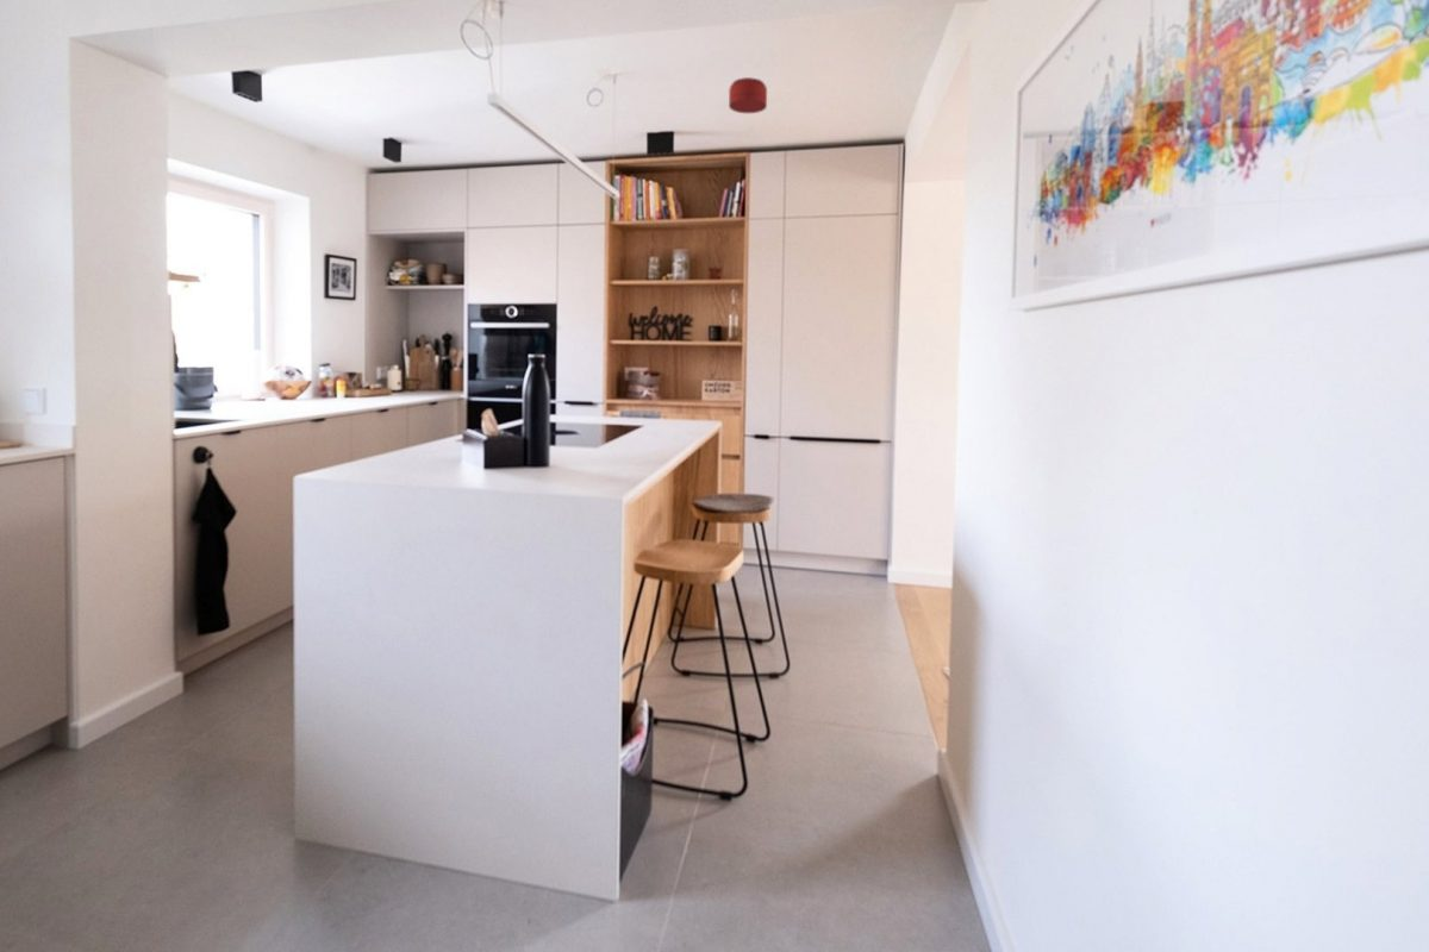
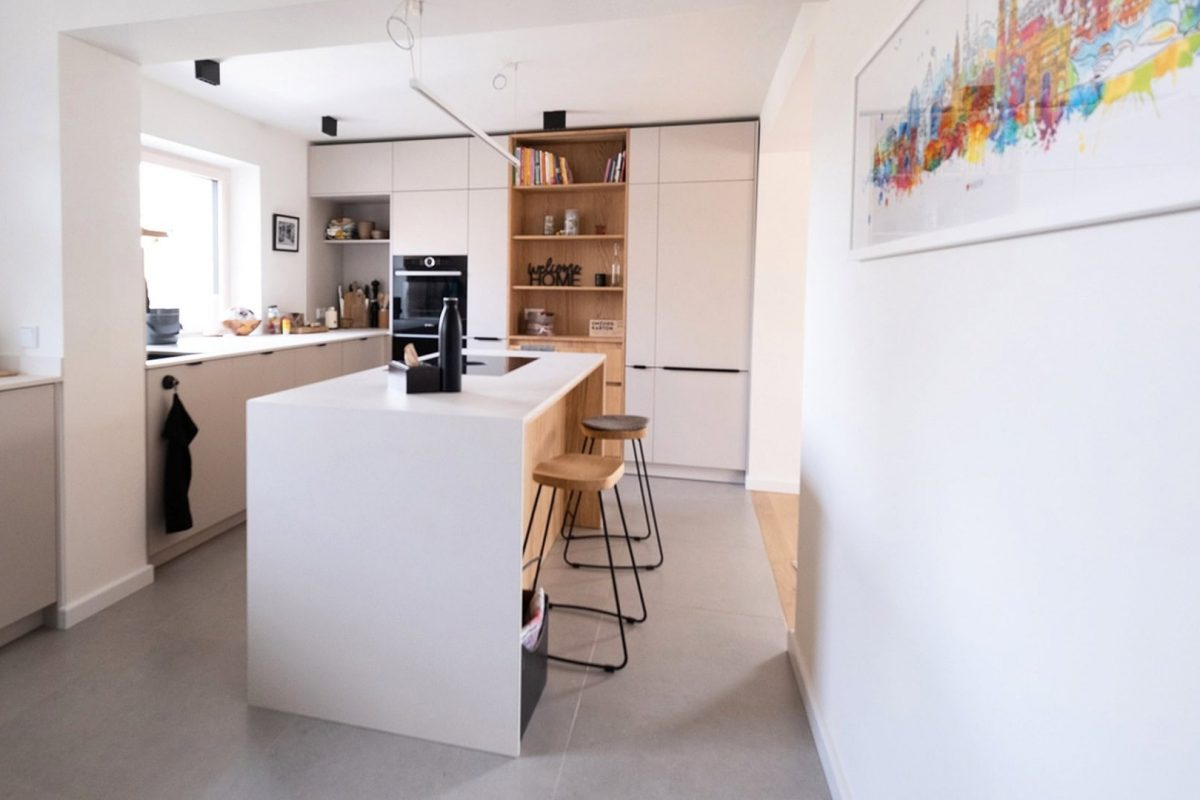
- smoke detector (748, 94)
